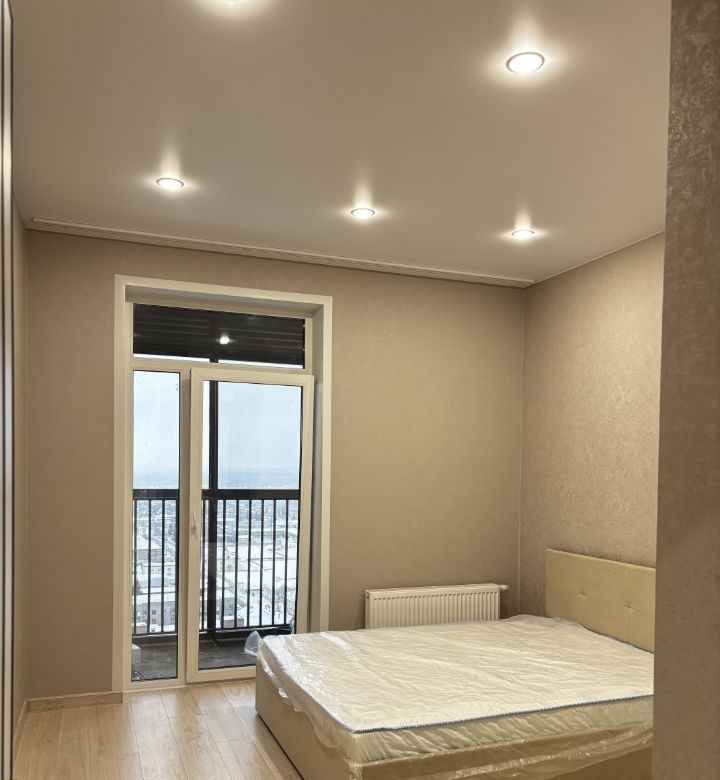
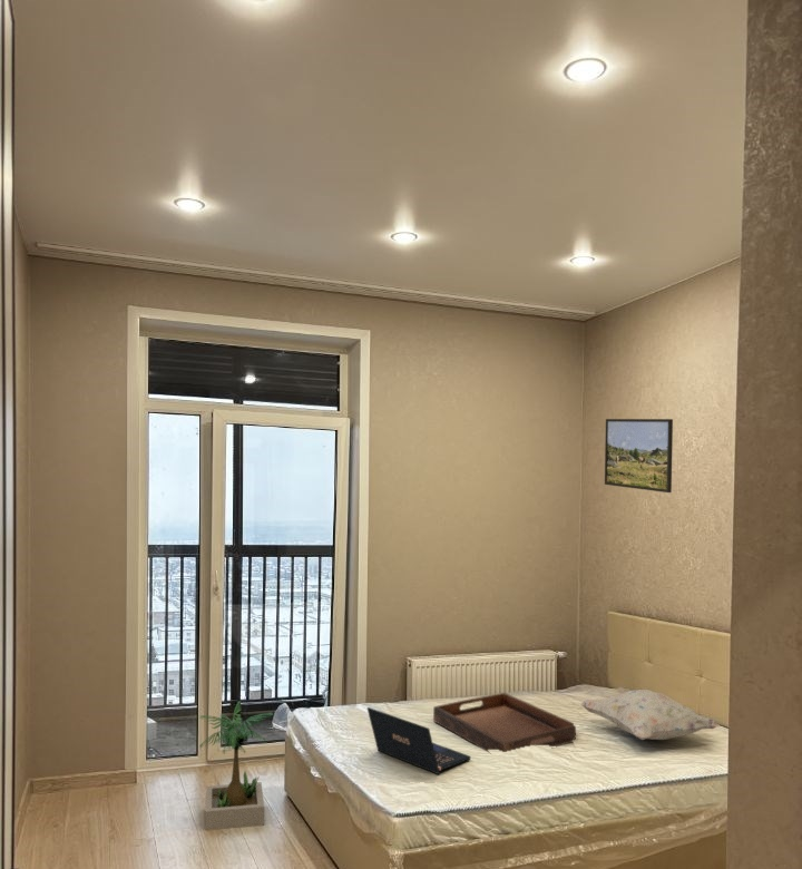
+ serving tray (503, 723)
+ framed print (636, 453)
+ decorative pillow (647, 714)
+ laptop (418, 733)
+ potted plant (237, 761)
